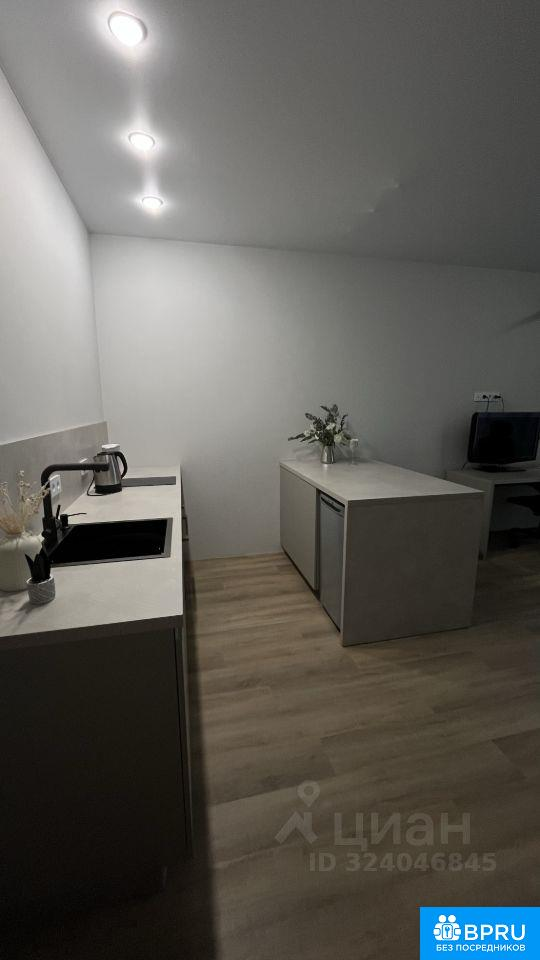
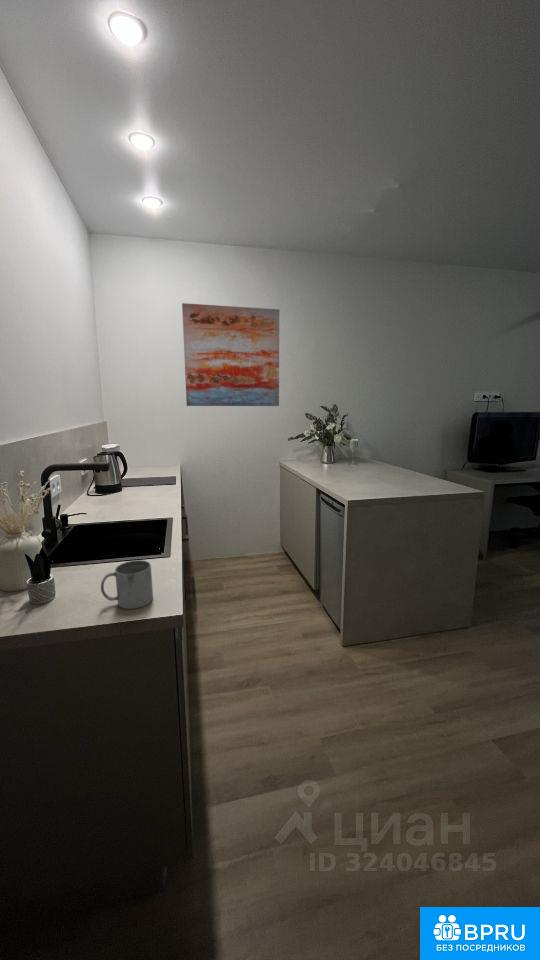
+ wall art (233, 357)
+ mug (127, 585)
